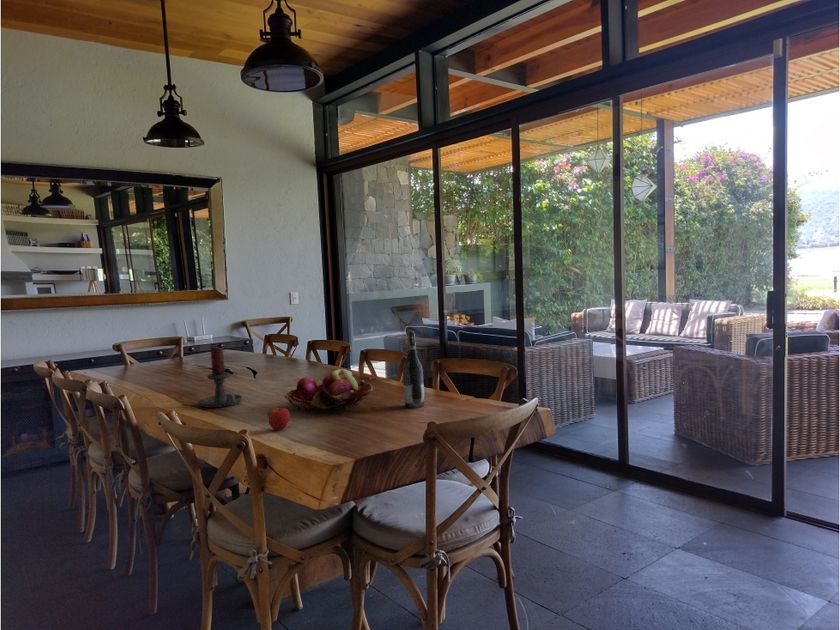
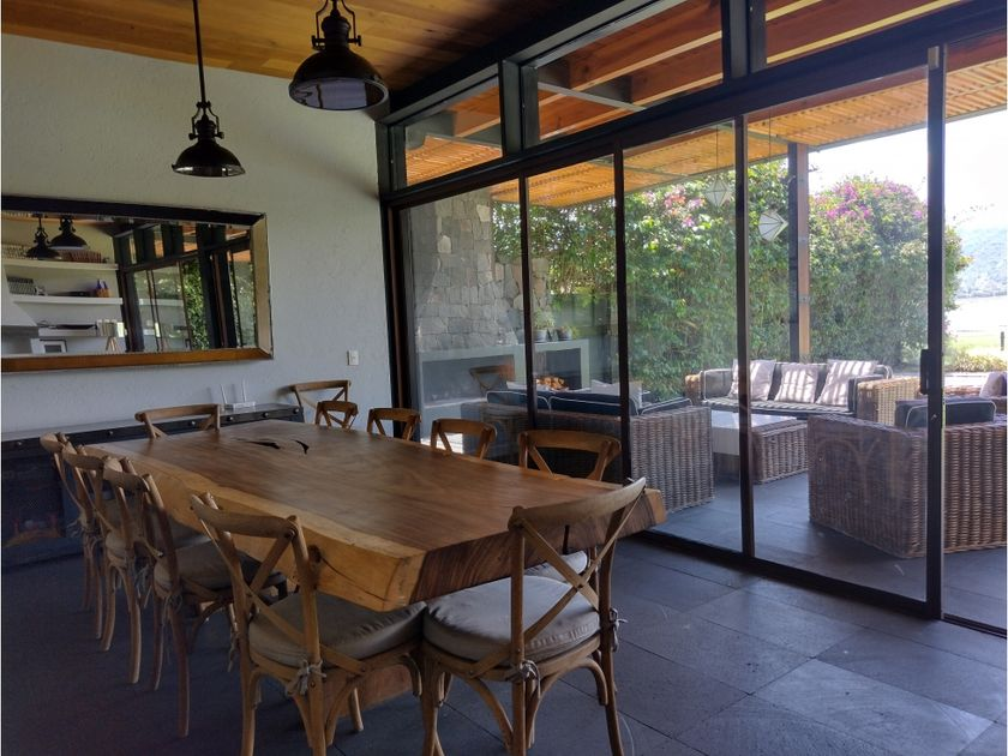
- fruit basket (331, 389)
- wine bottle (412, 368)
- candle holder (221, 375)
- apple (278, 418)
